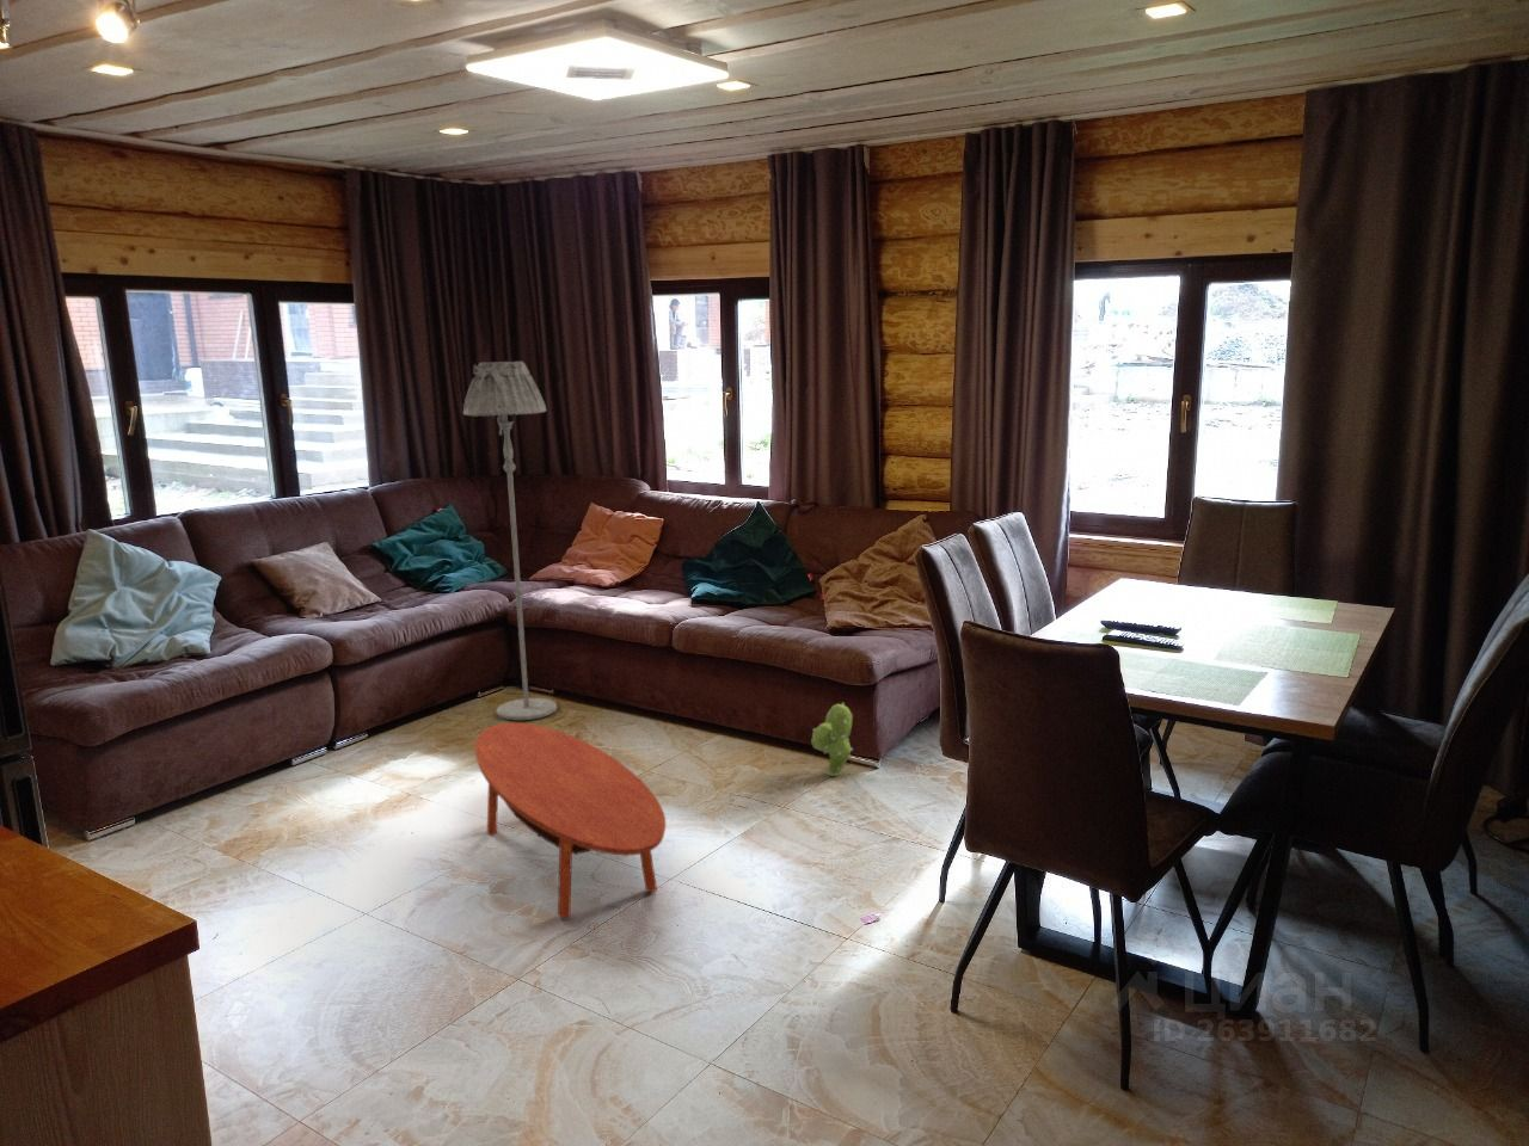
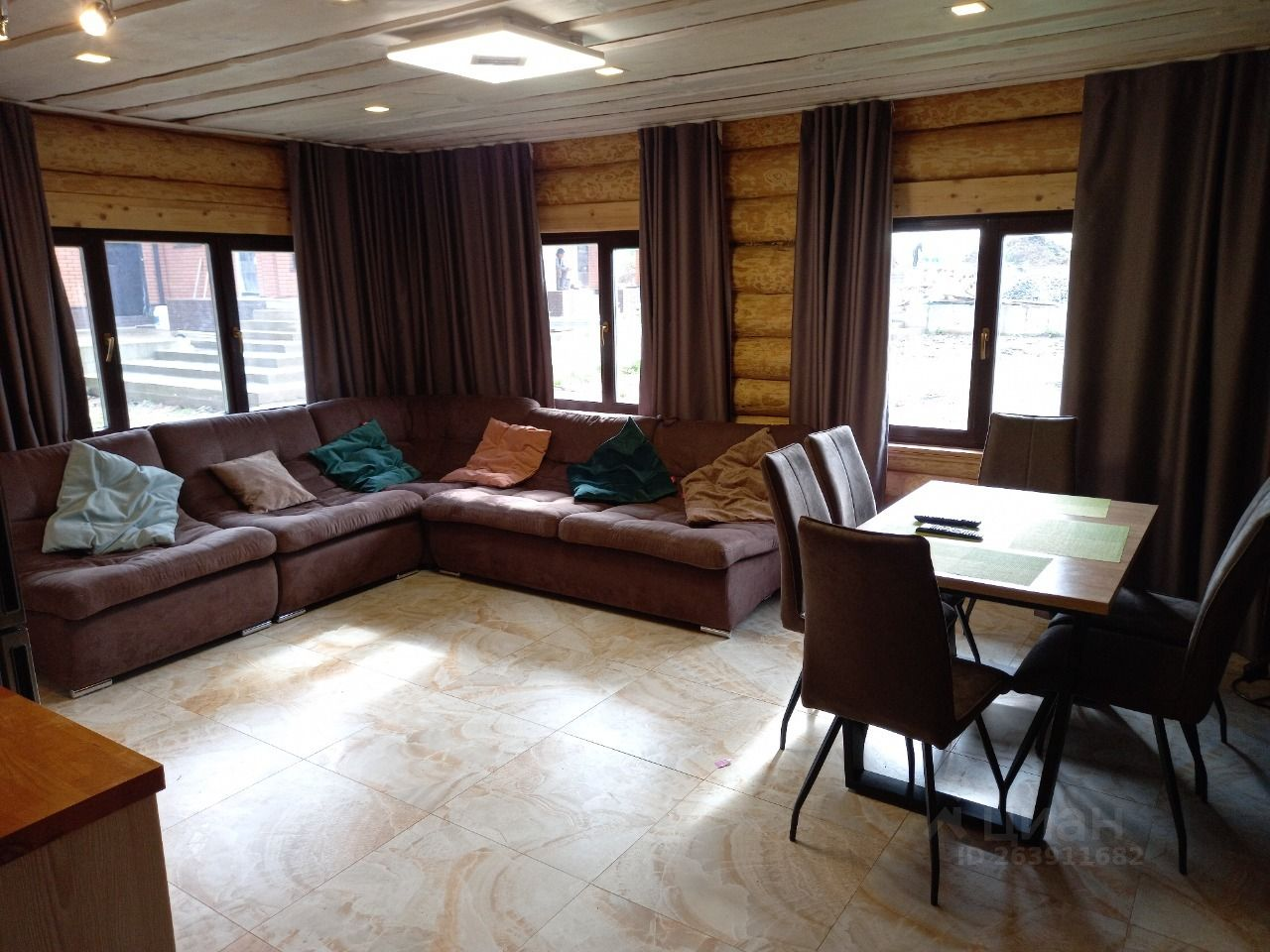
- floor lamp (514, 540)
- decorative plant (838, 737)
- coffee table (563, 817)
